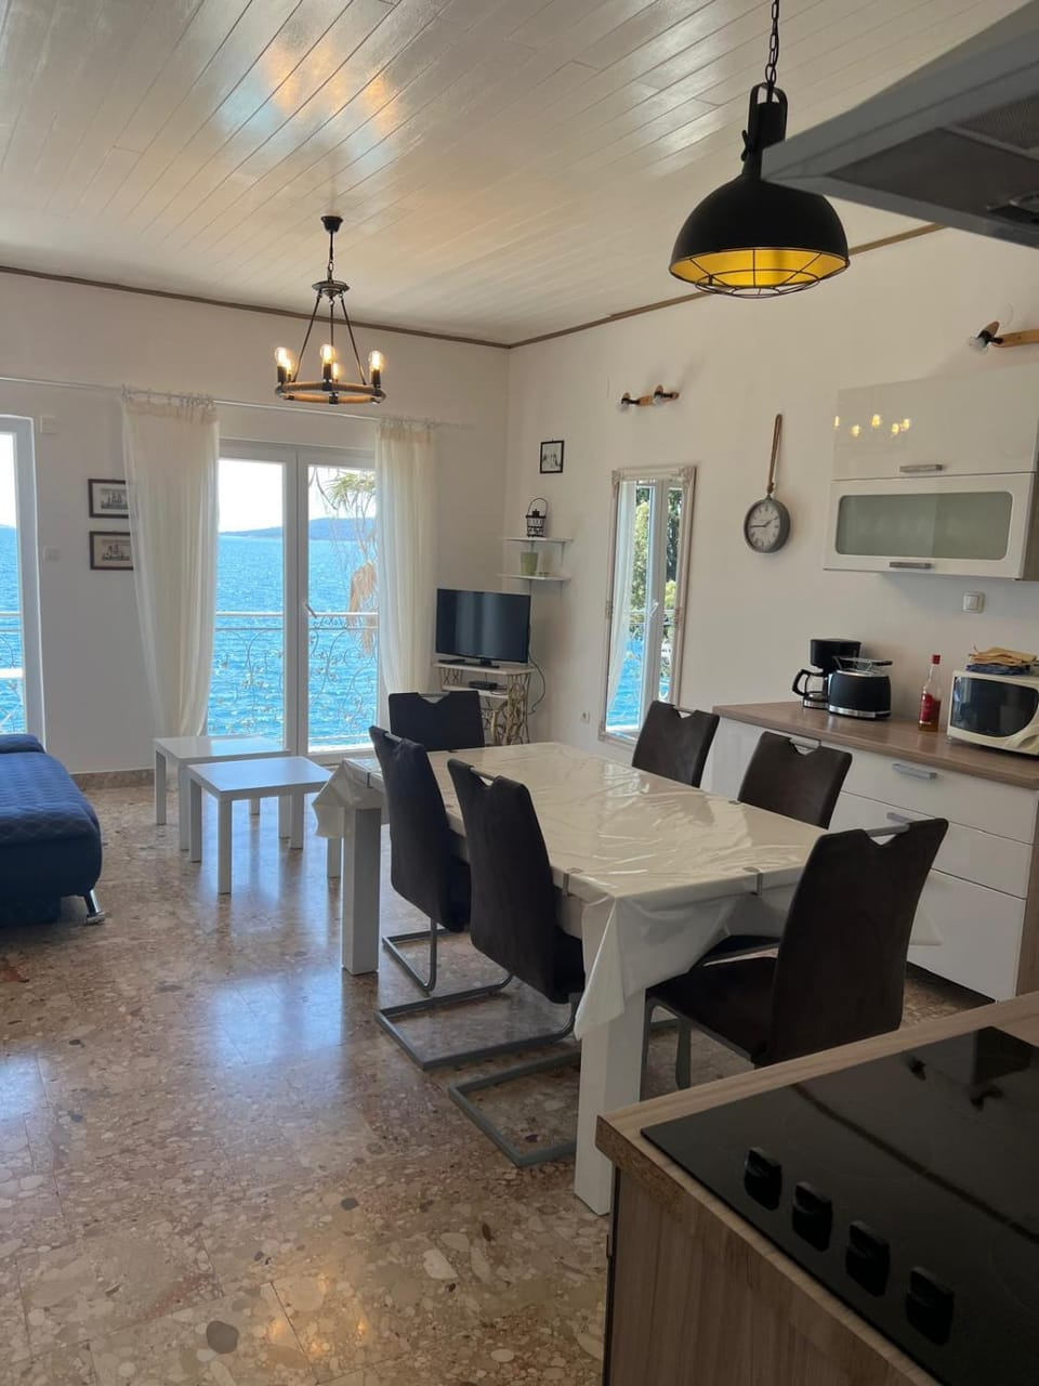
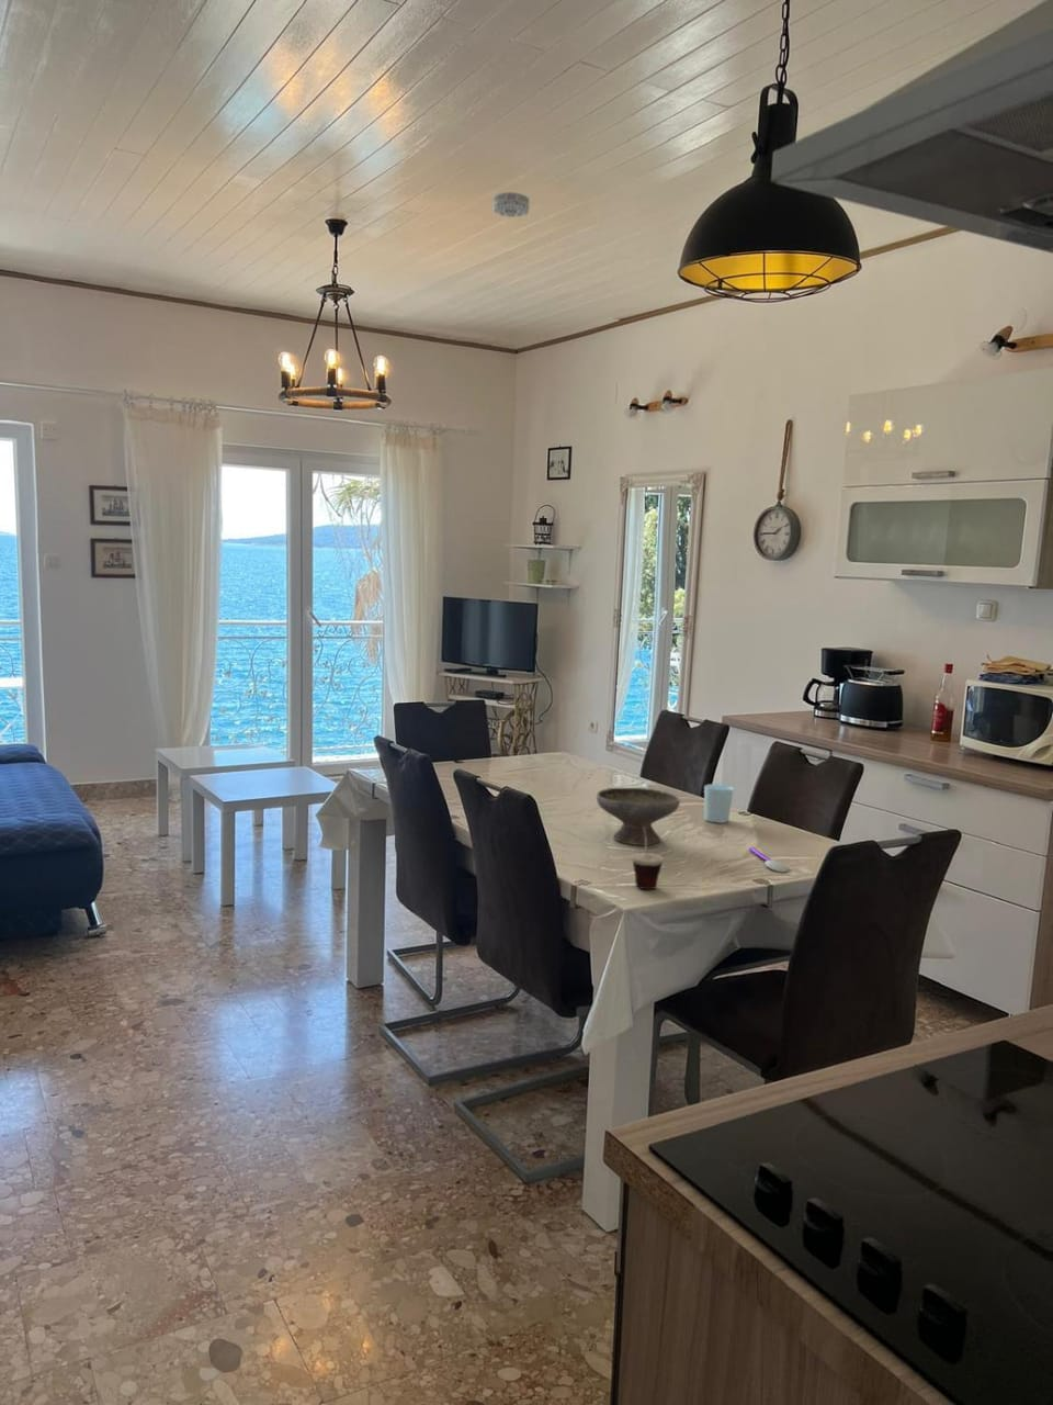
+ bowl (636, 815)
+ cup (718, 802)
+ spoon (765, 858)
+ smoke detector (511, 204)
+ cup (645, 857)
